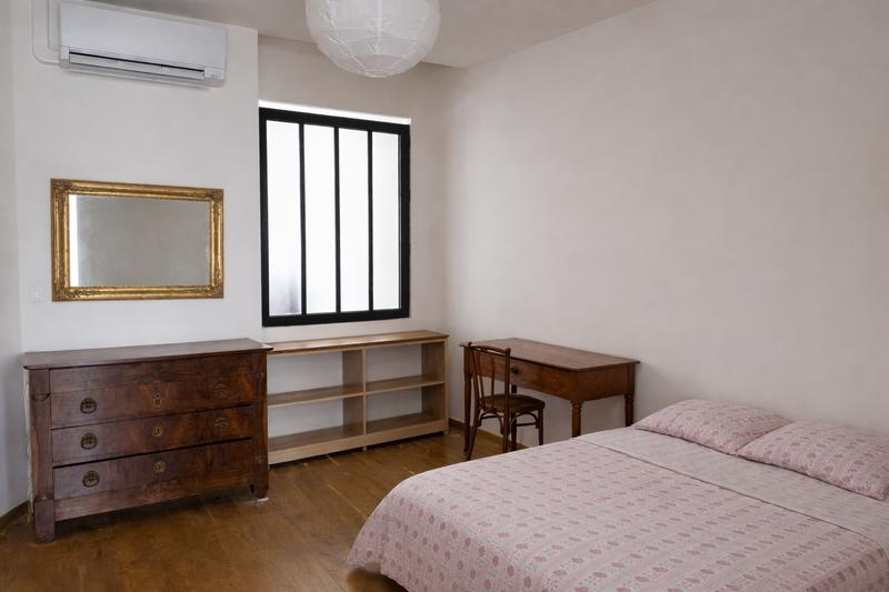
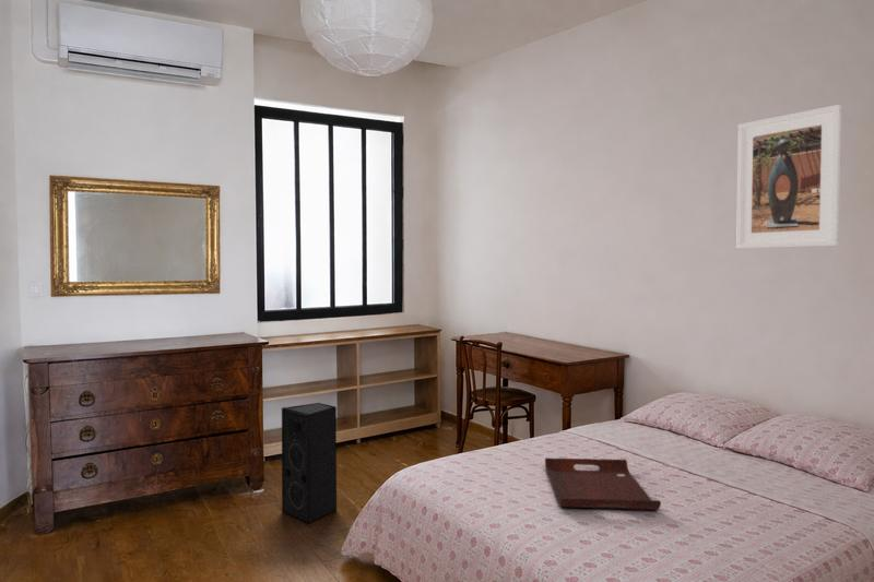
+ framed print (786, 181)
+ speaker (311, 460)
+ serving tray (597, 483)
